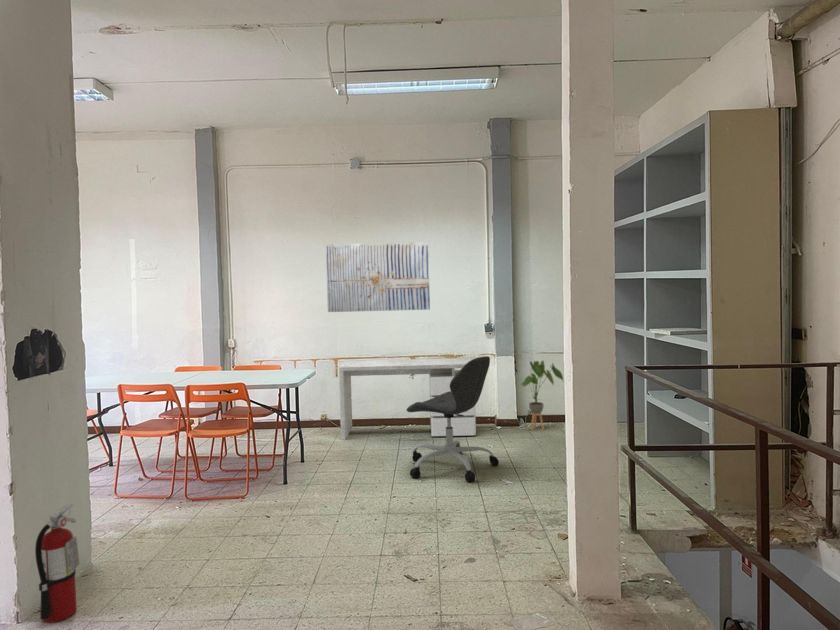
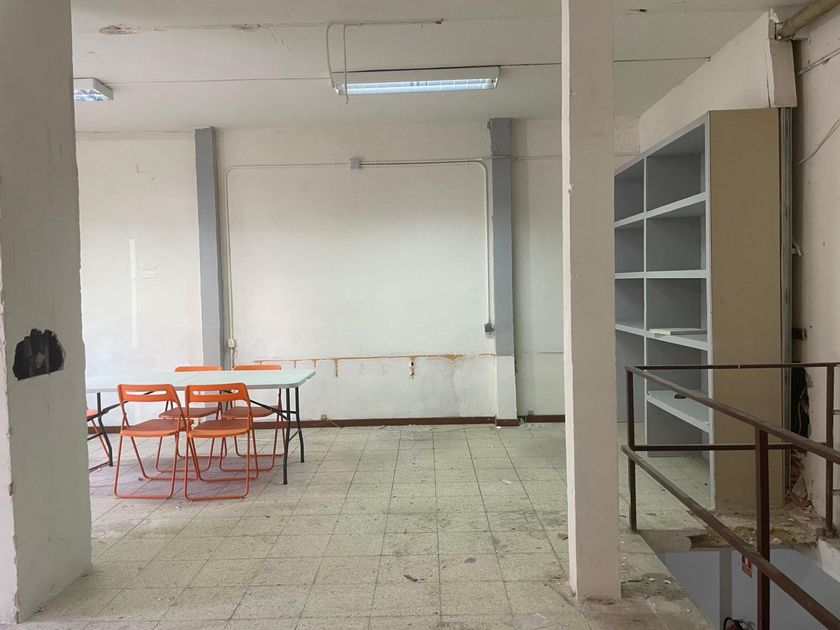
- office chair (451, 411)
- wall art (378, 277)
- house plant (537, 394)
- fire extinguisher (57, 561)
- desk (430, 397)
